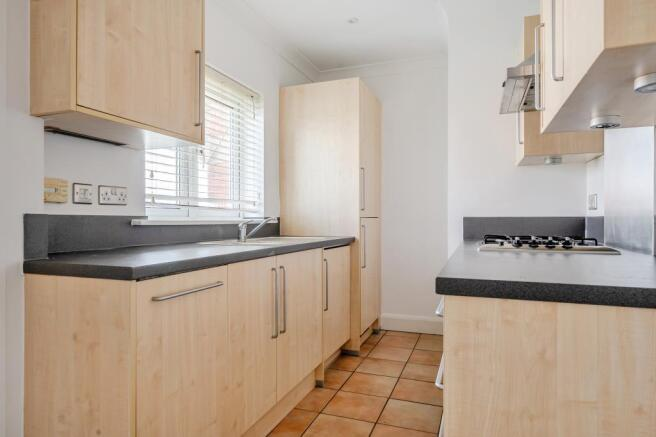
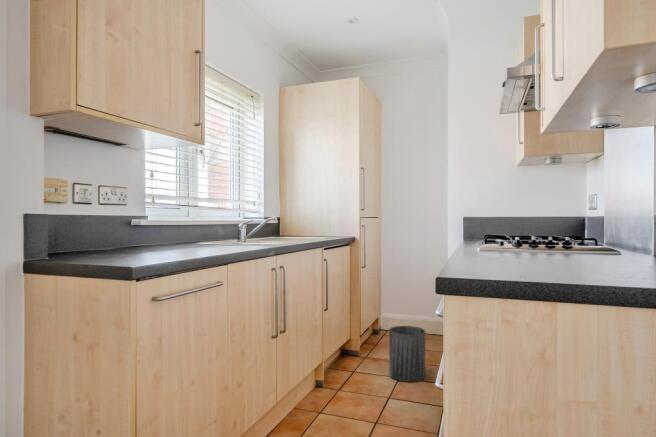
+ trash can (407, 352)
